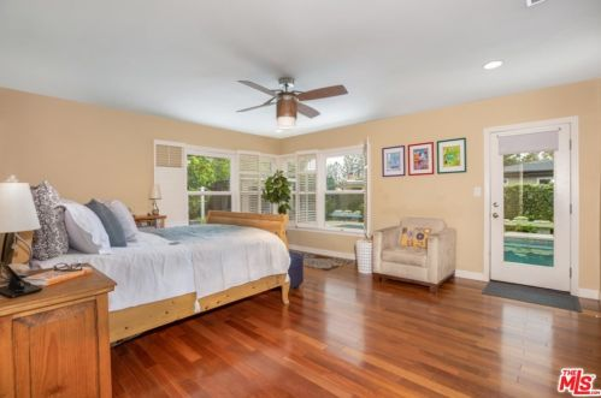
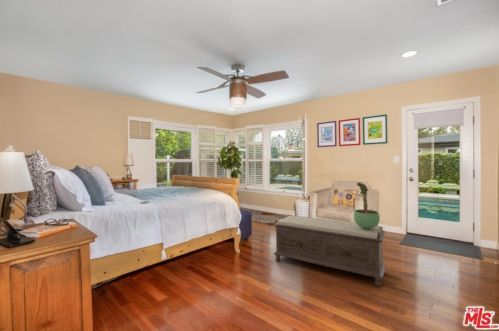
+ bench (326, 244)
+ potted plant (366, 205)
